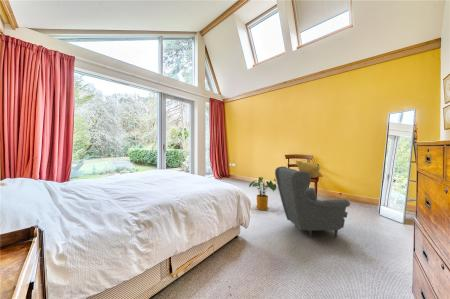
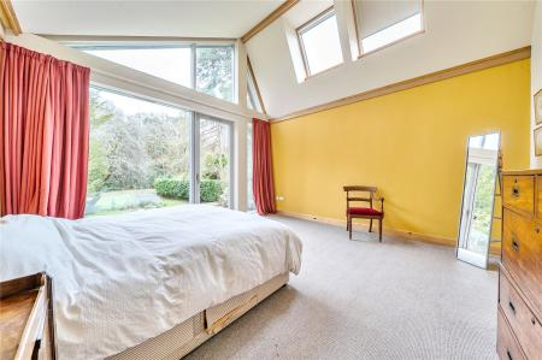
- armchair (308, 196)
- house plant (263, 192)
